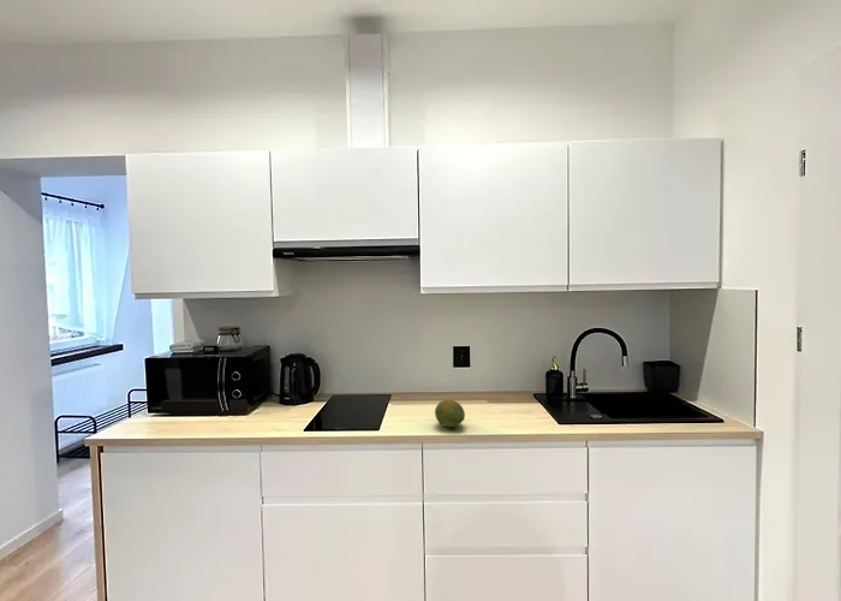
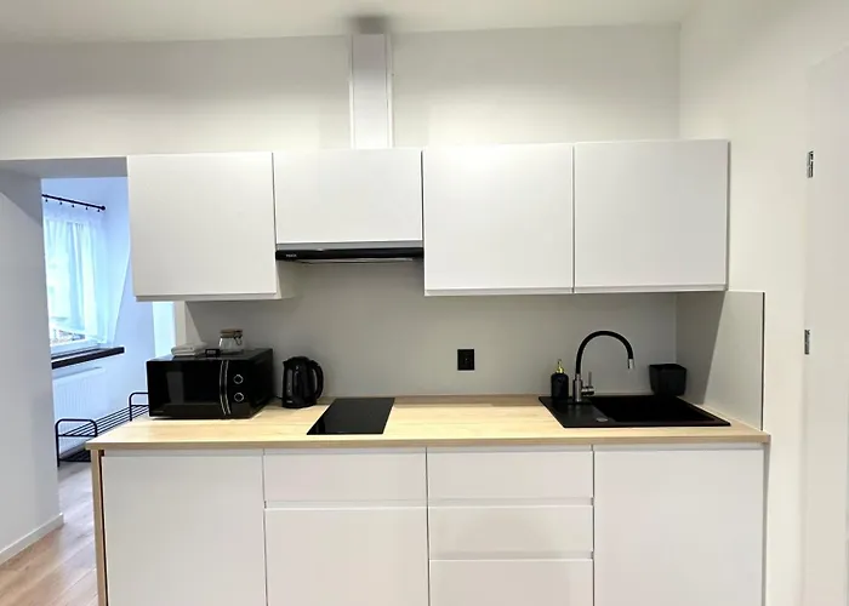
- fruit (449, 413)
